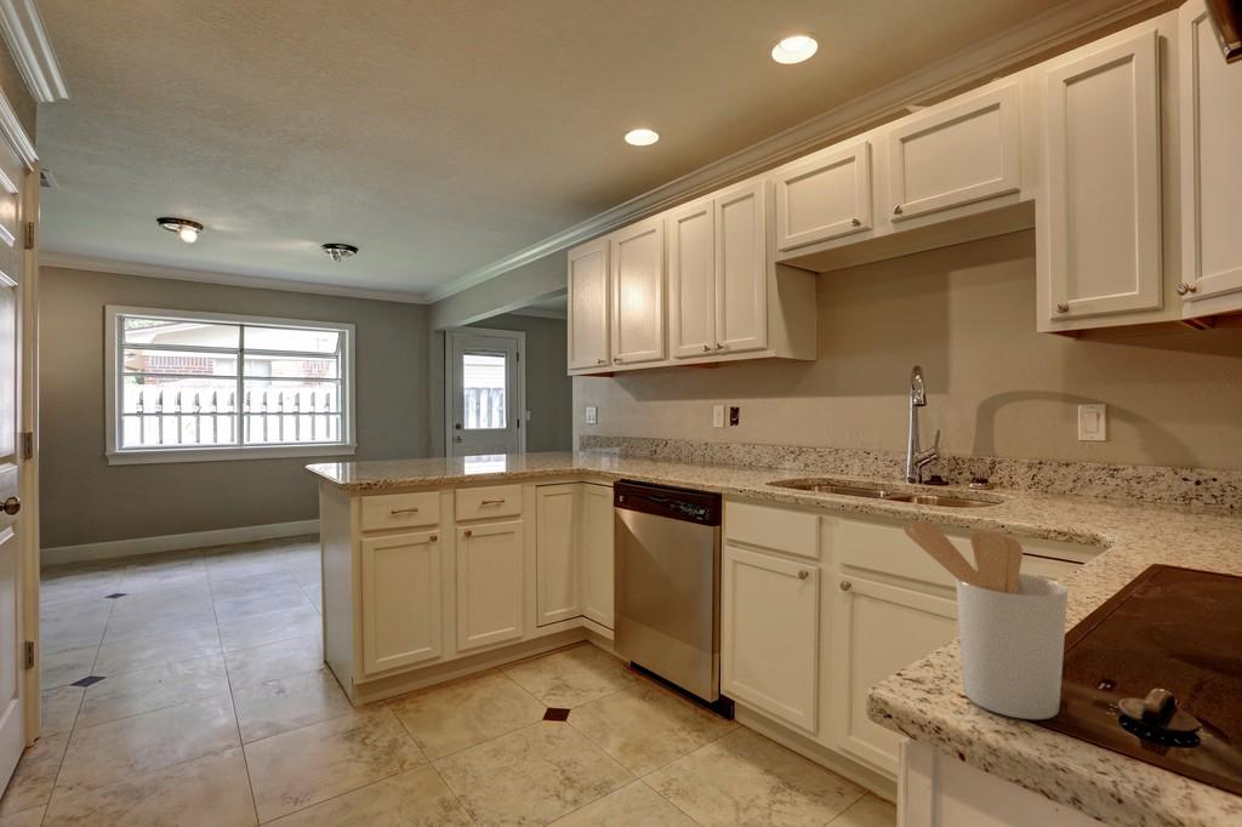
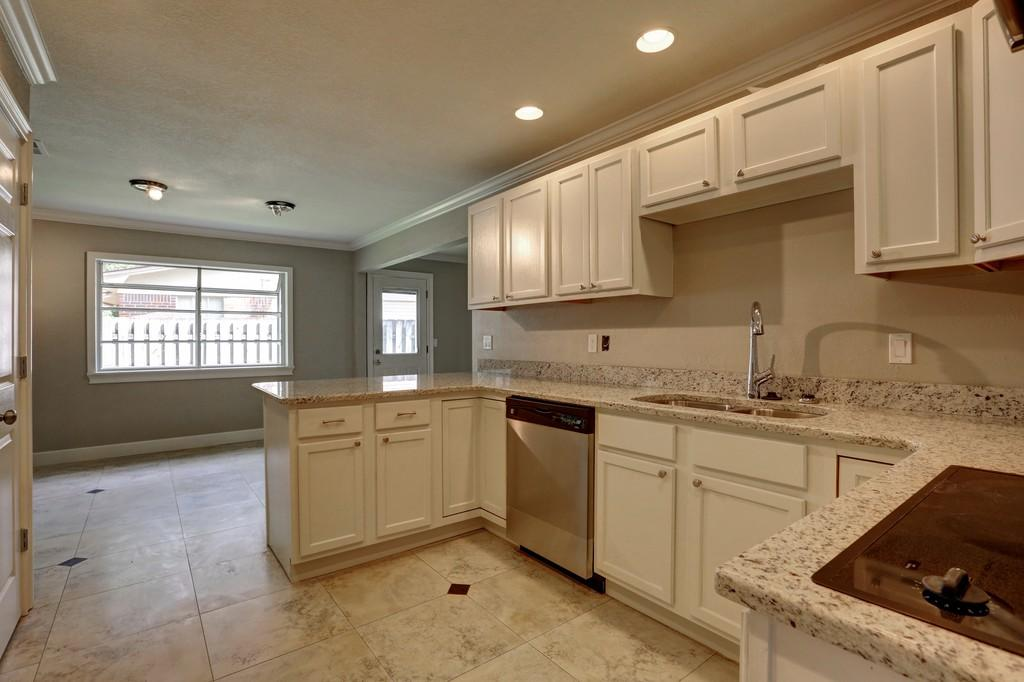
- utensil holder (980, 606)
